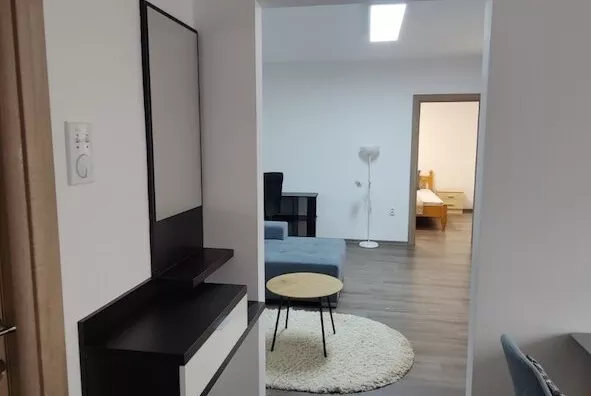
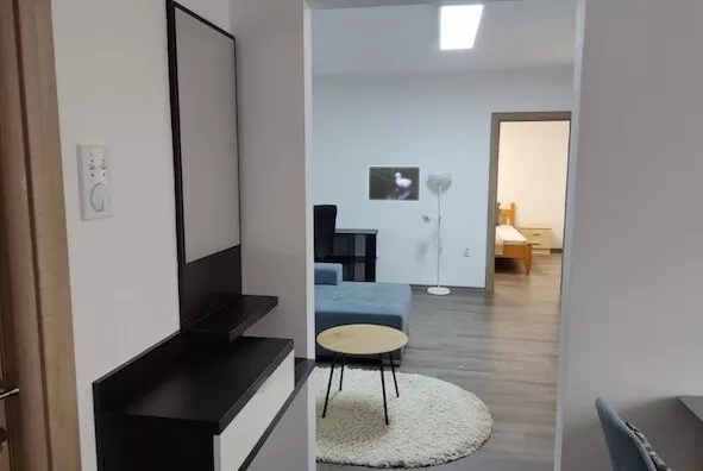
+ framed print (394, 183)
